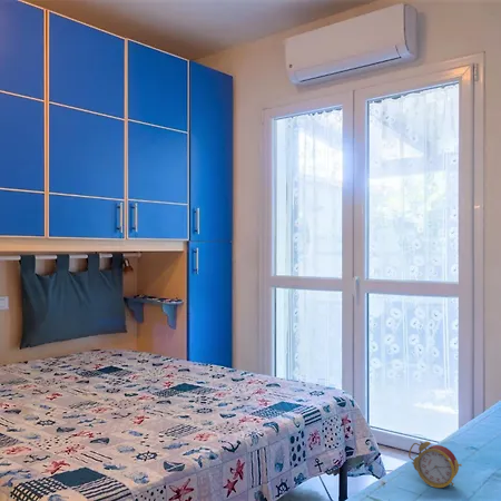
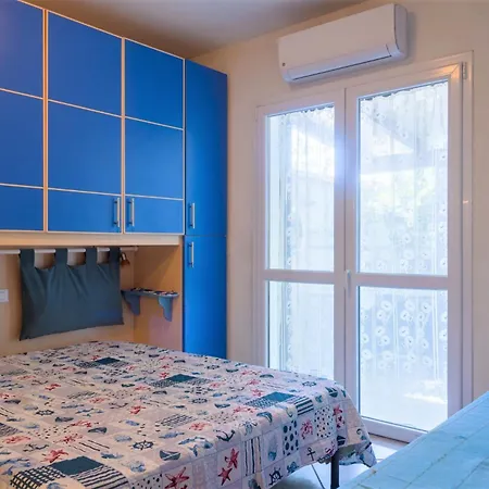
- alarm clock (434, 462)
